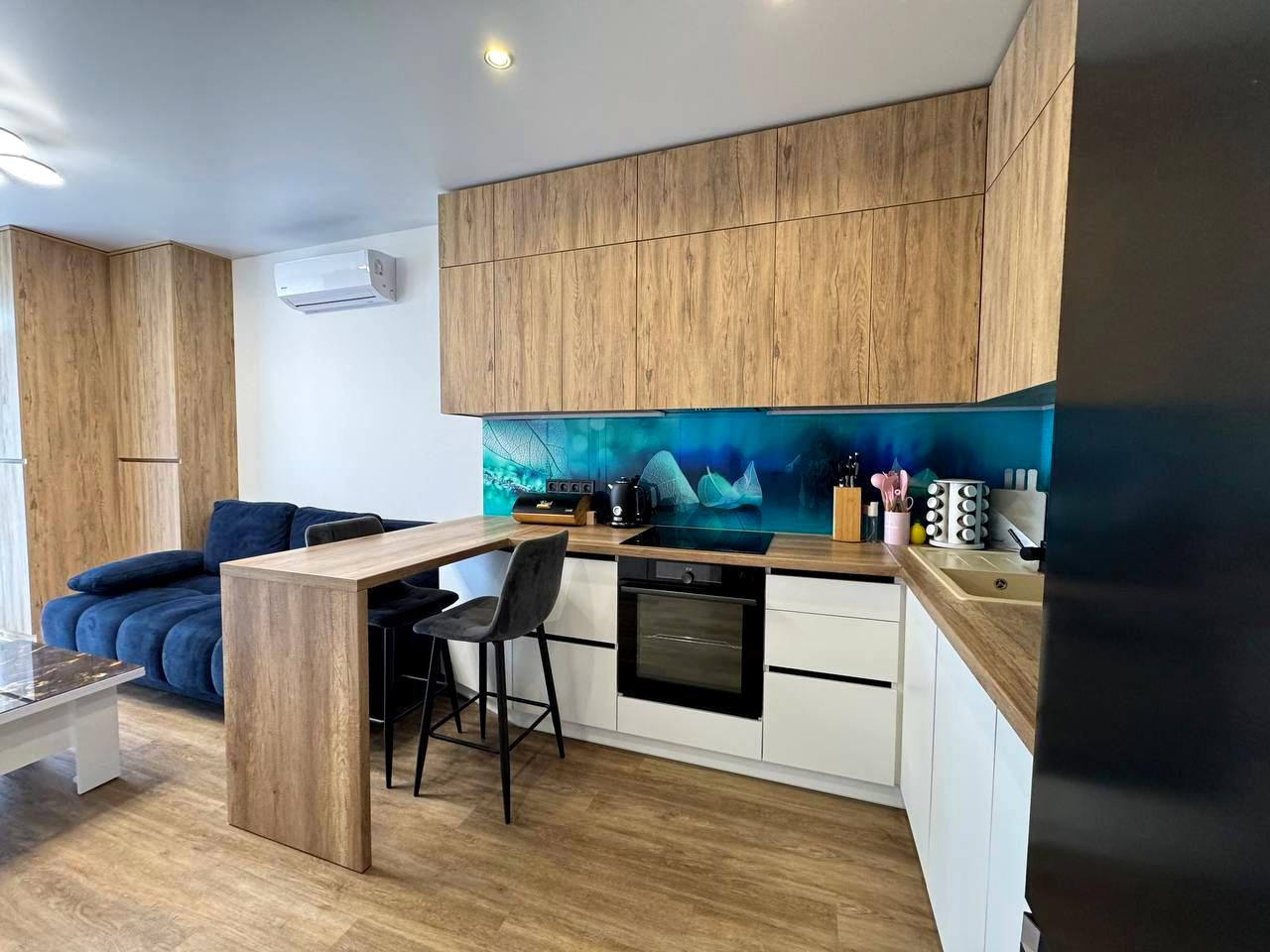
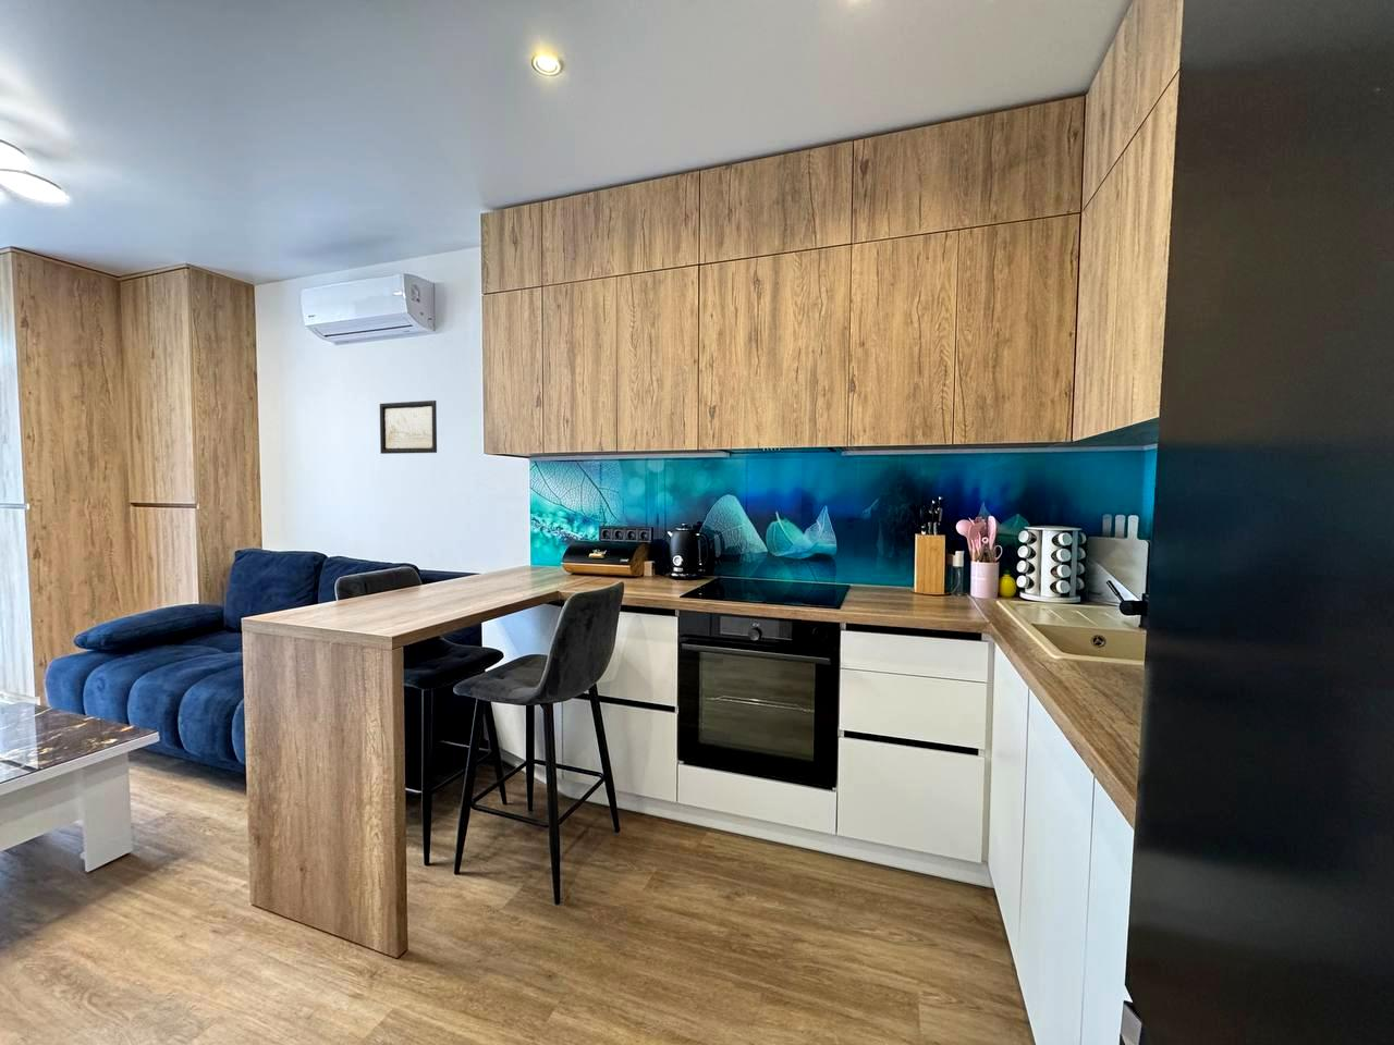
+ wall art (407, 427)
